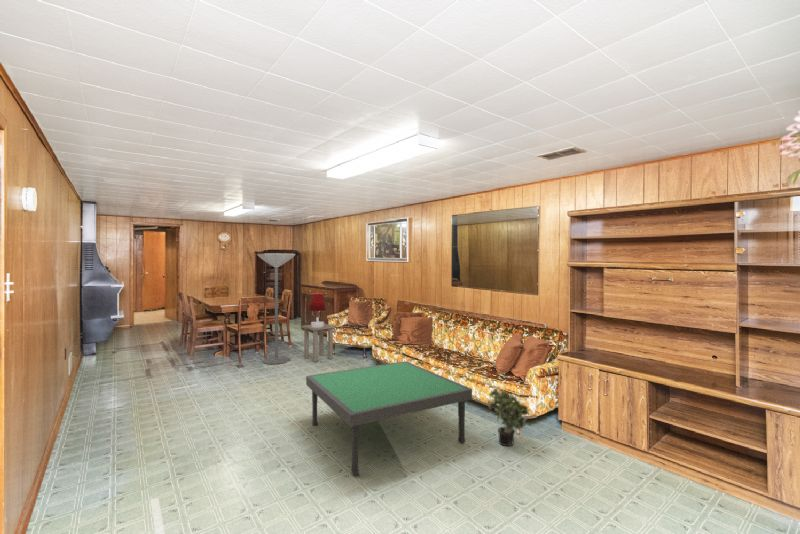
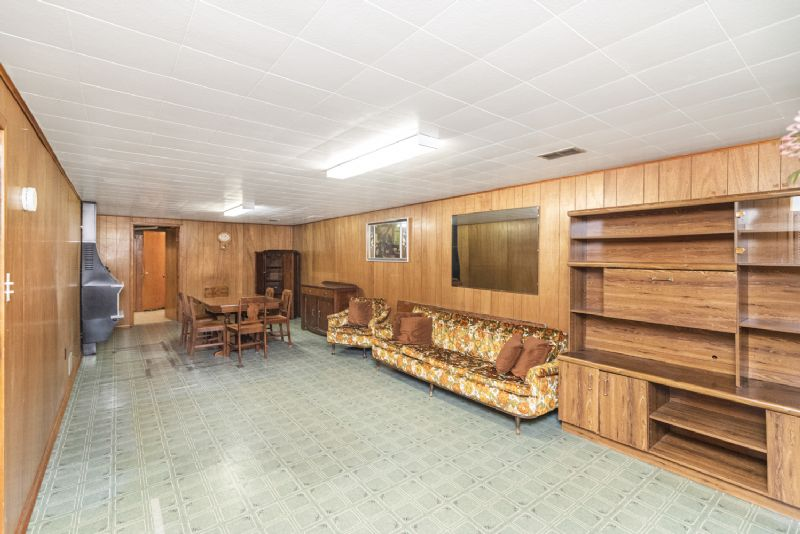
- coffee table (384, 407)
- side table (317, 342)
- floor lamp (276, 307)
- table lamp (317, 310)
- potted plant (504, 417)
